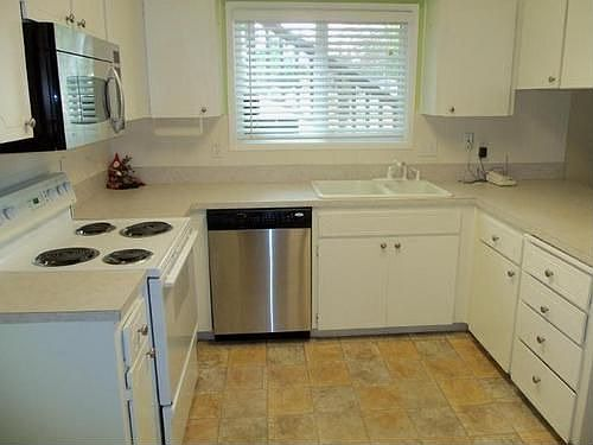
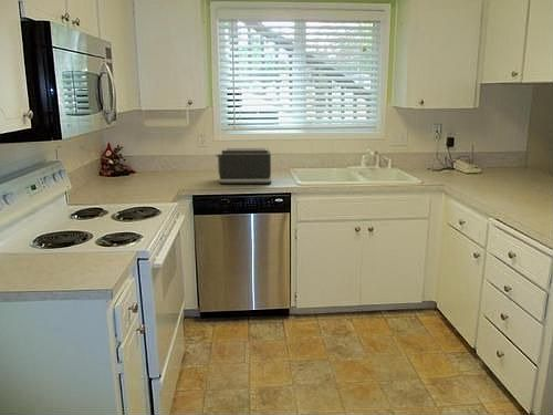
+ toaster (243, 165)
